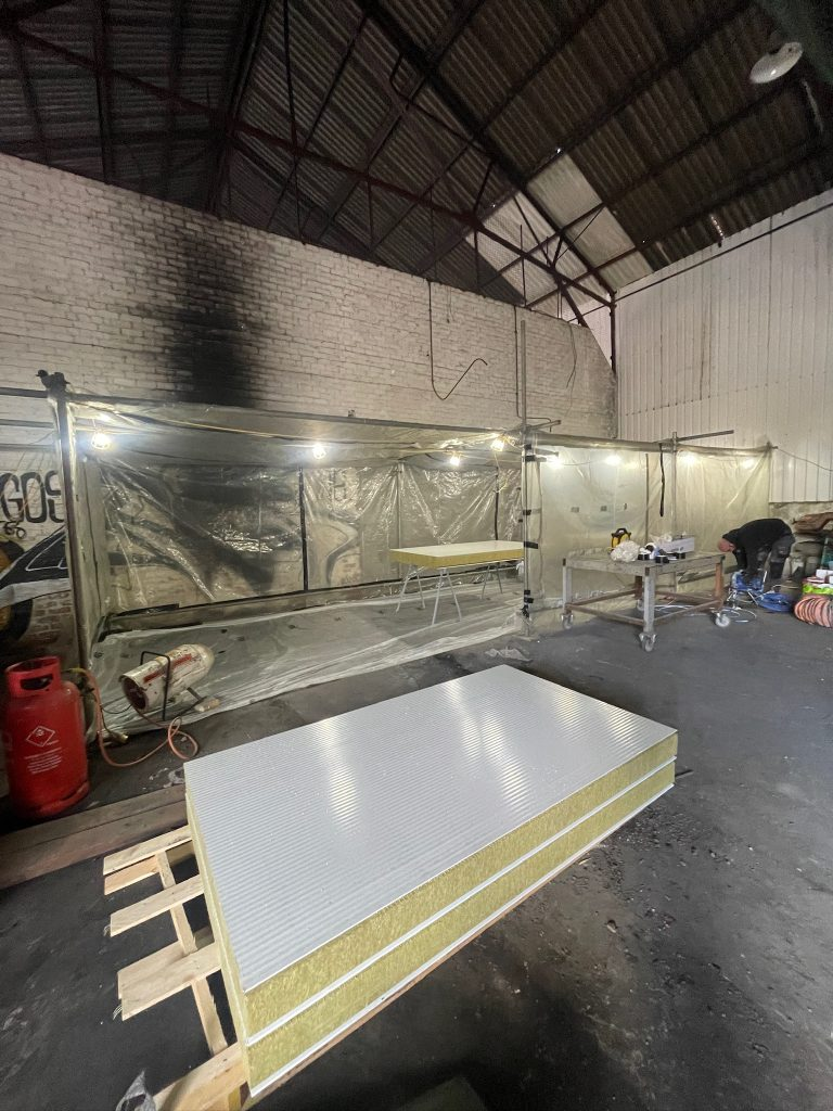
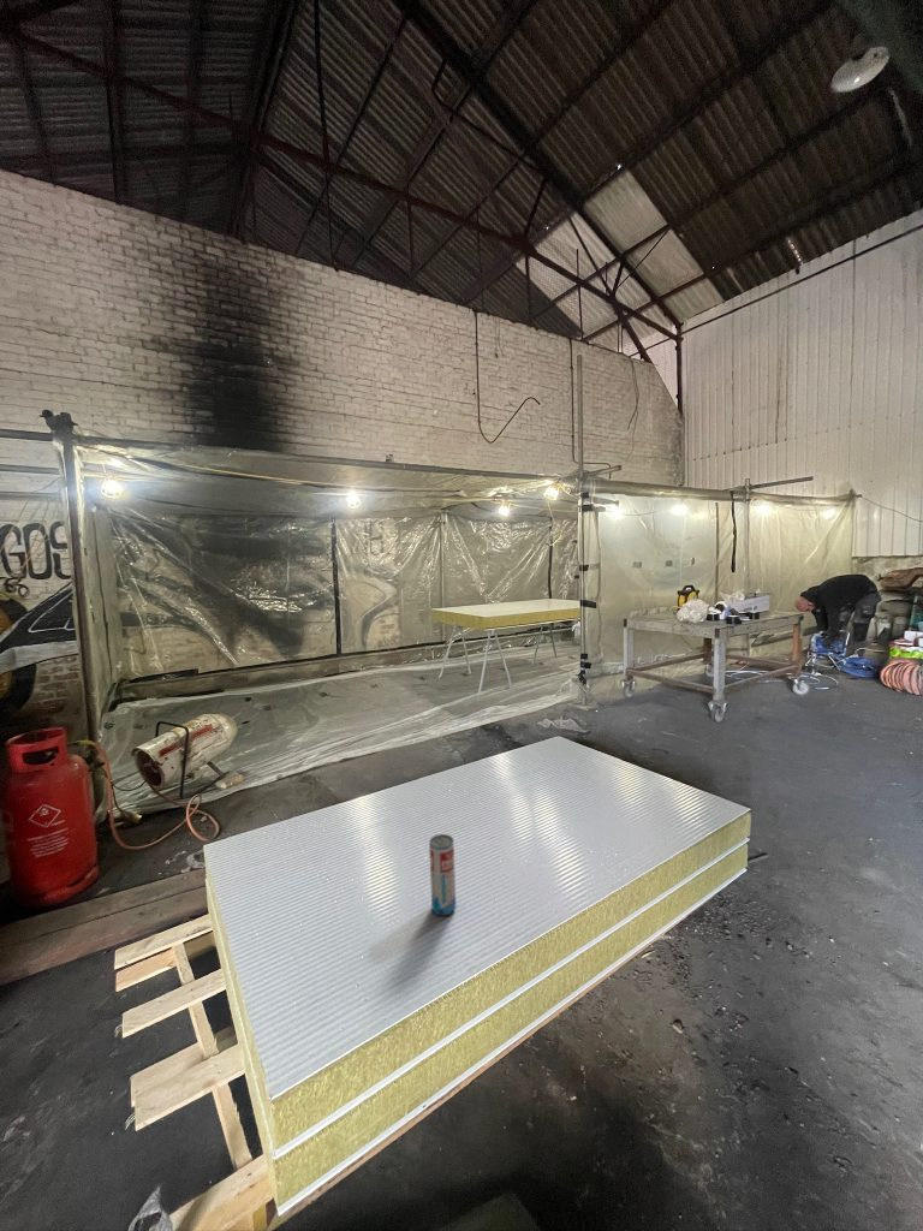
+ beverage can (442, 874)
